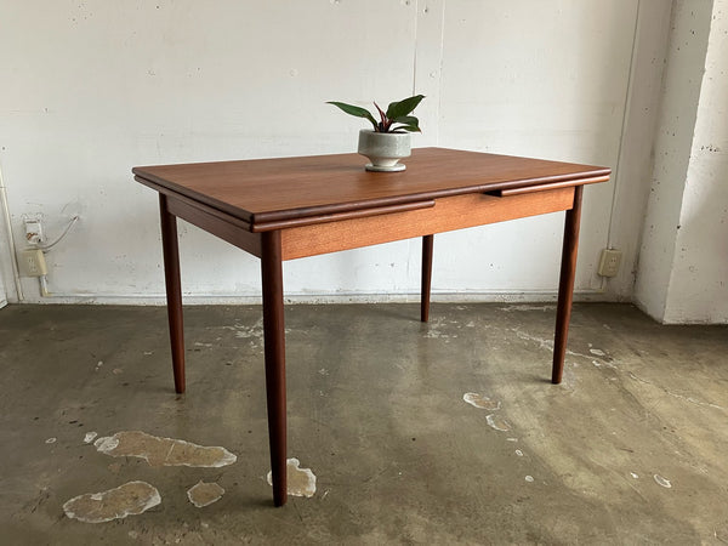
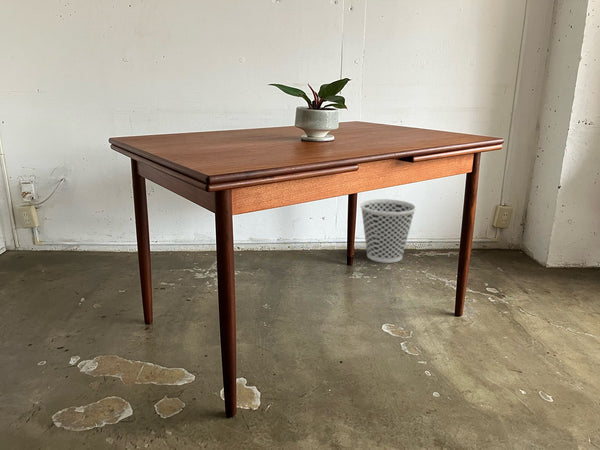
+ wastebasket (386, 231)
